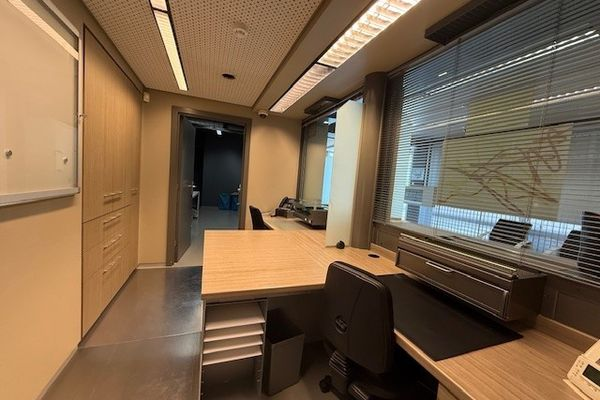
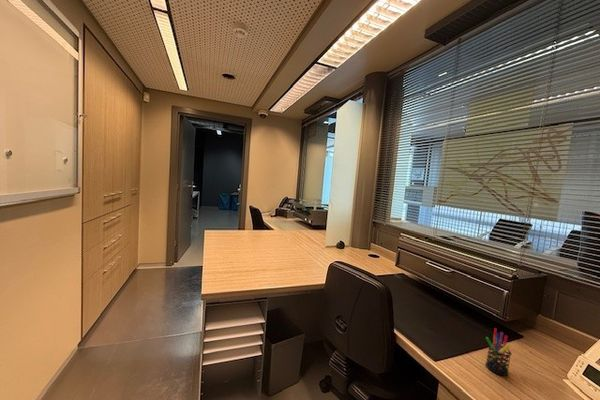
+ pen holder (496, 350)
